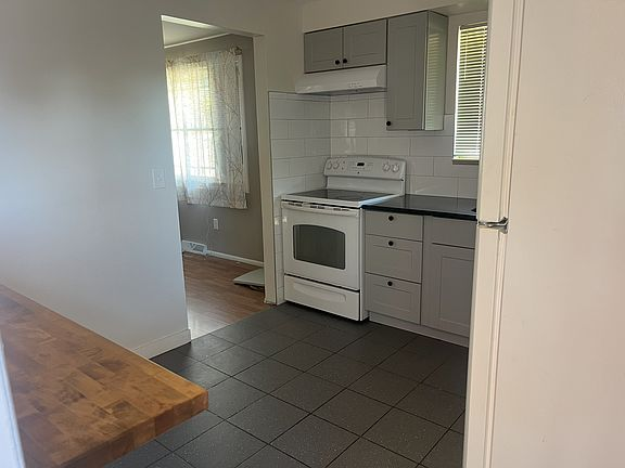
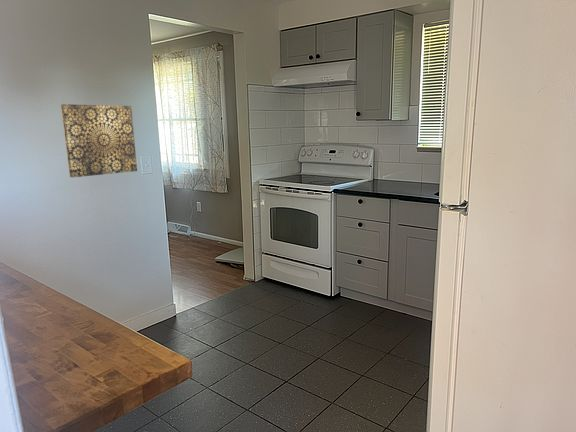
+ wall art (101, 140)
